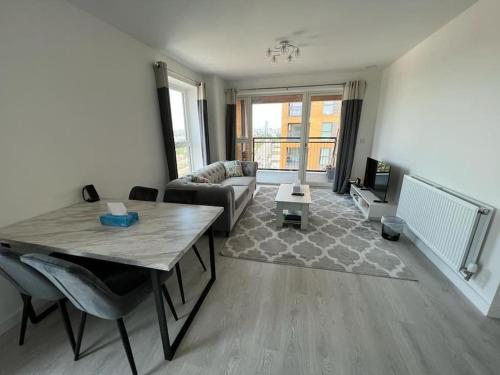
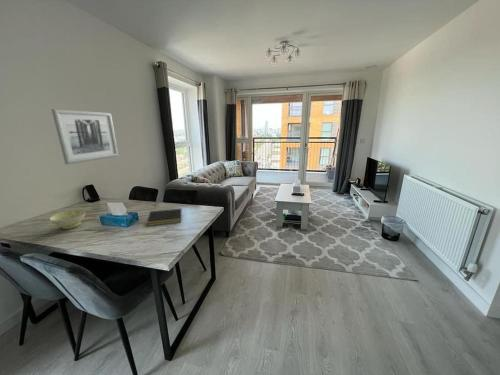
+ notepad (165, 216)
+ wall art (90, 136)
+ bowl (69, 220)
